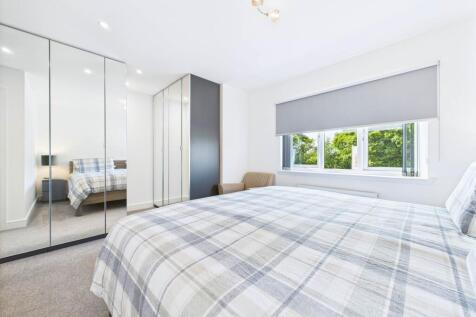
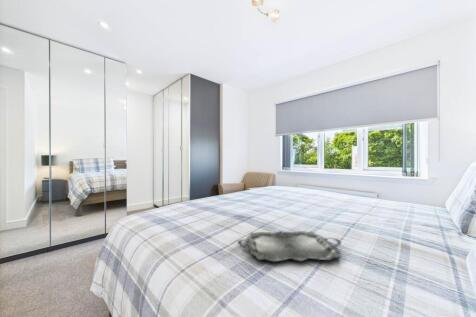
+ serving tray (289, 244)
